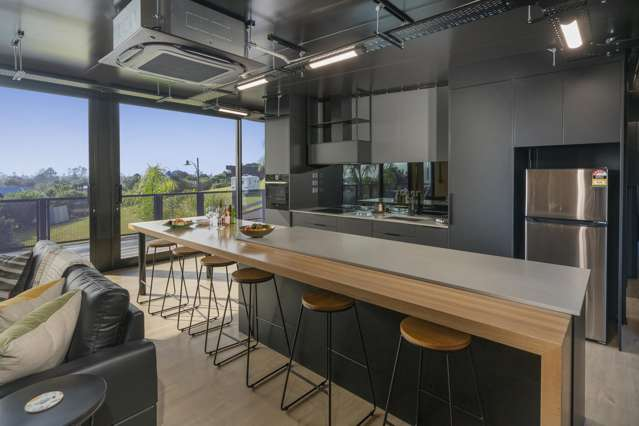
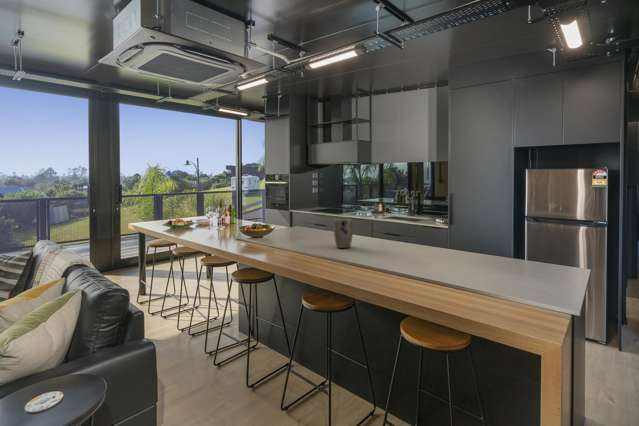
+ plant pot (343, 233)
